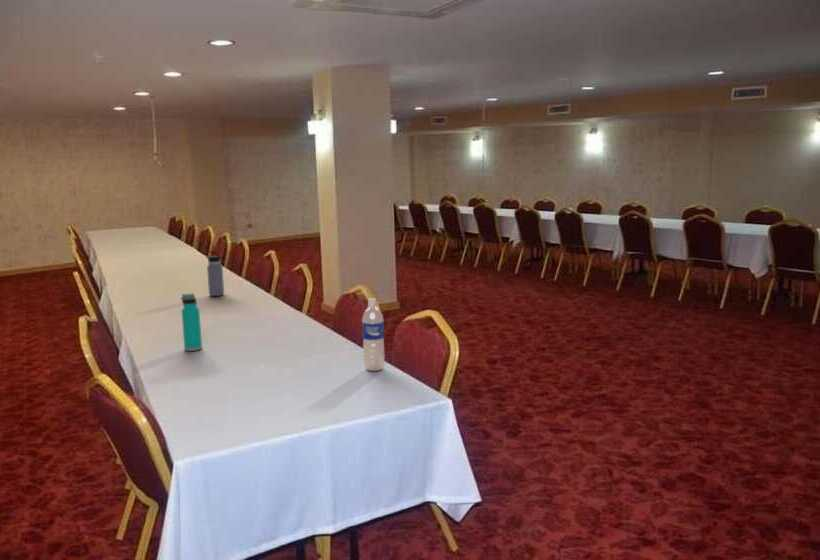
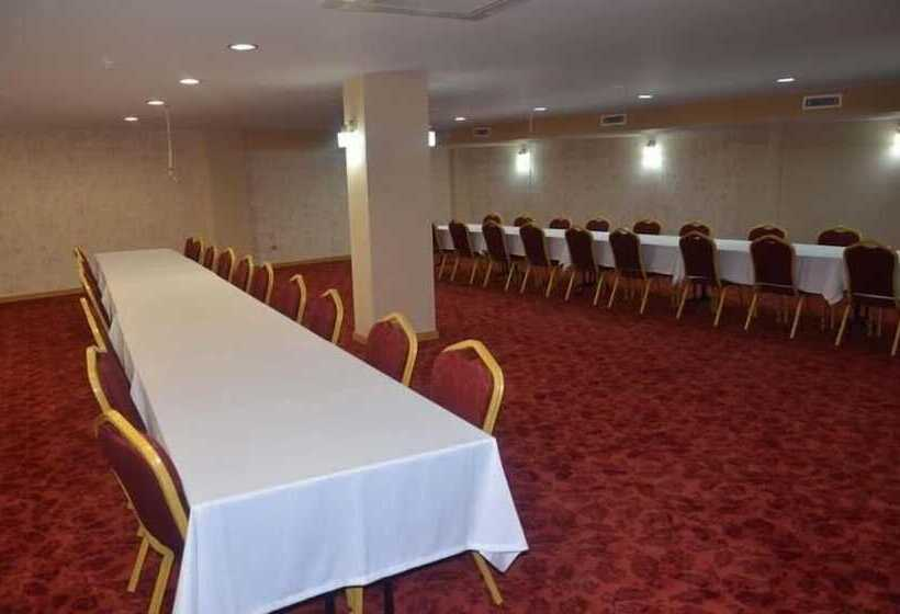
- water bottle (191, 321)
- water bottle (214, 272)
- water bottle (373, 334)
